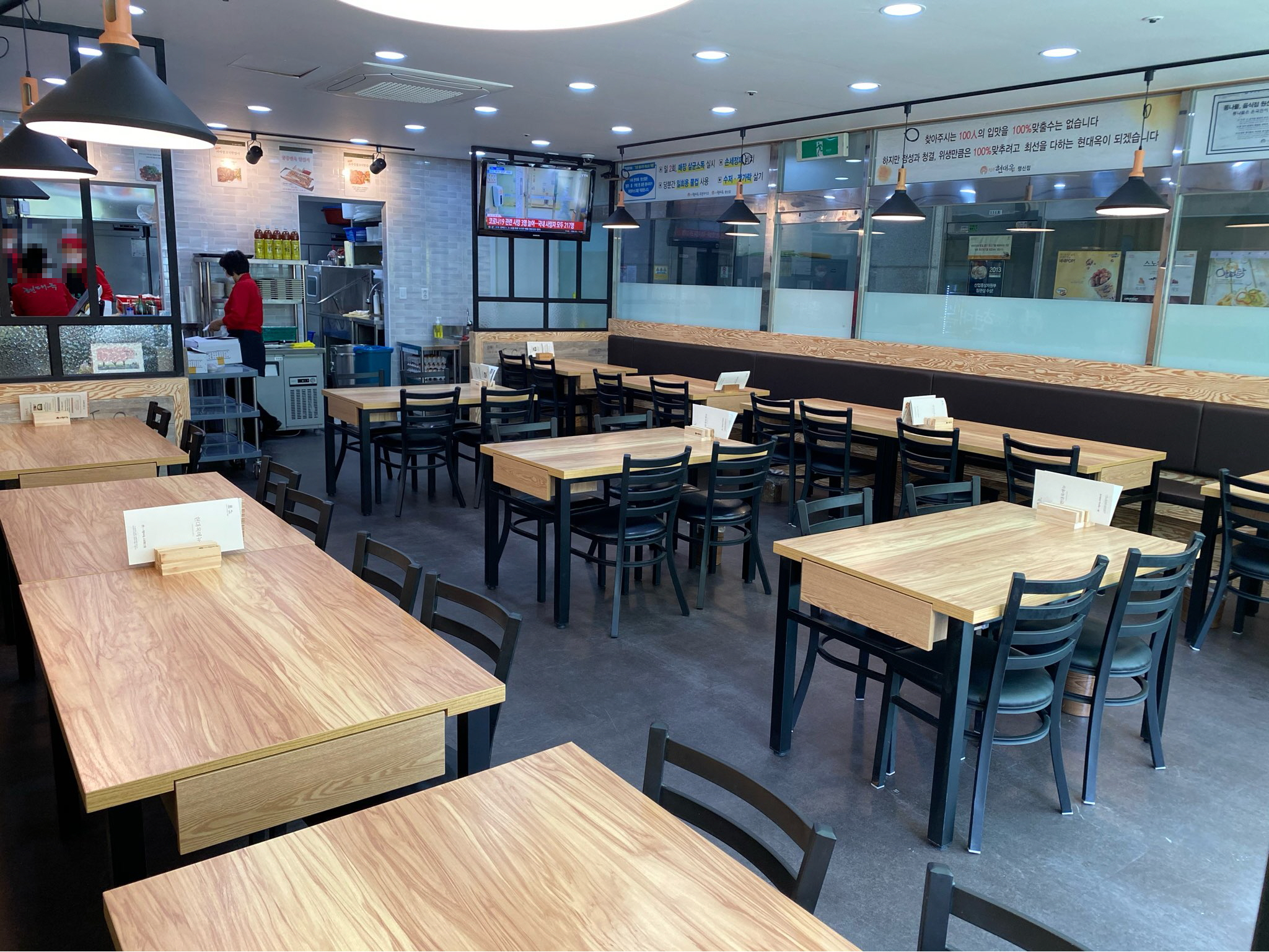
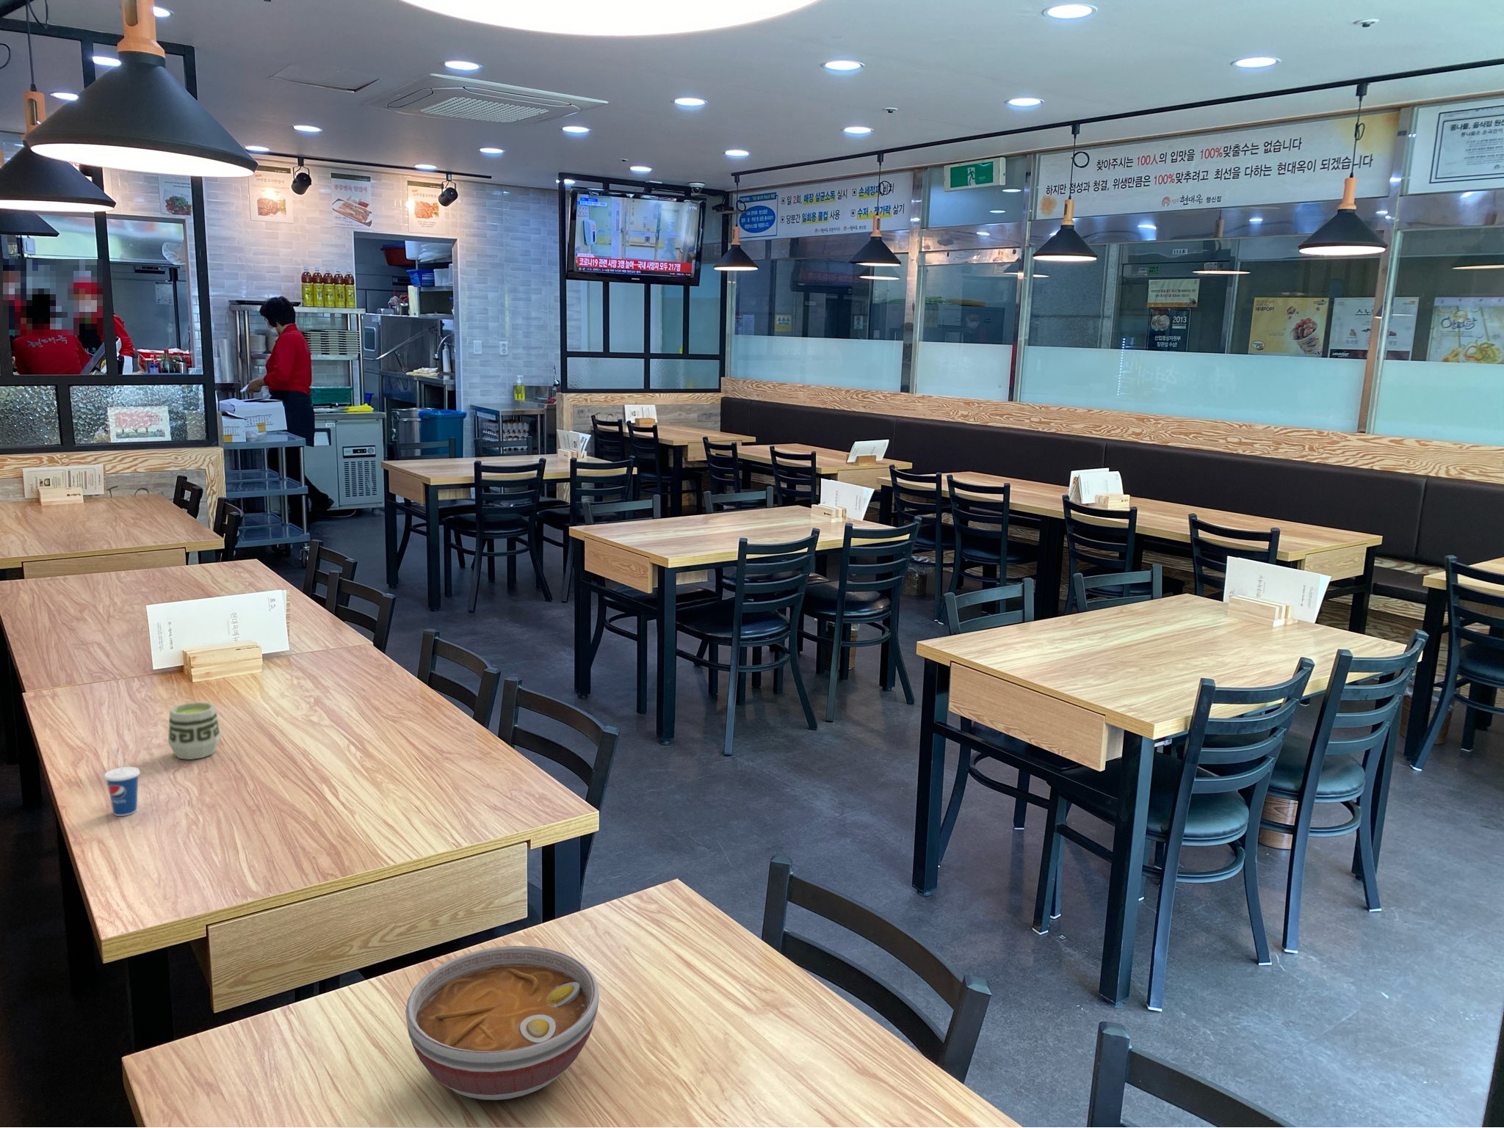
+ cup (194, 730)
+ cup (122, 781)
+ bowl (505, 1032)
